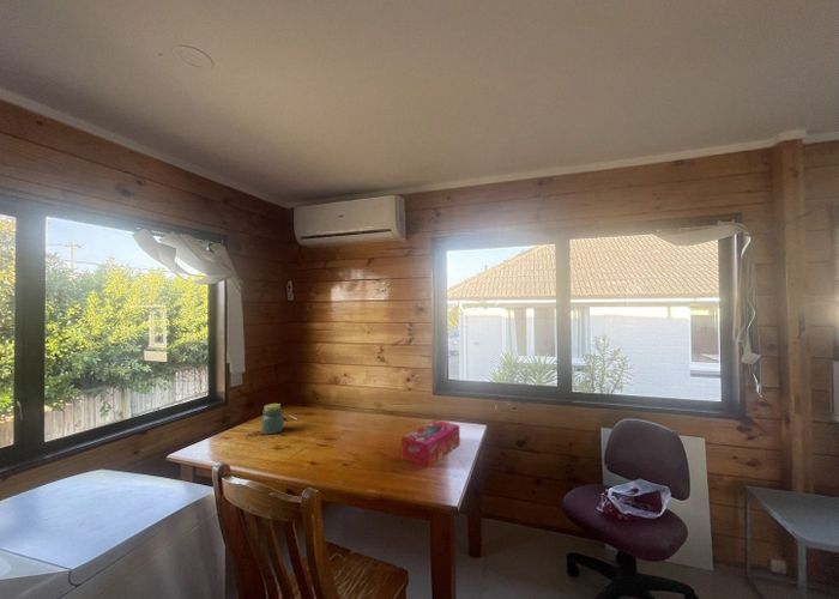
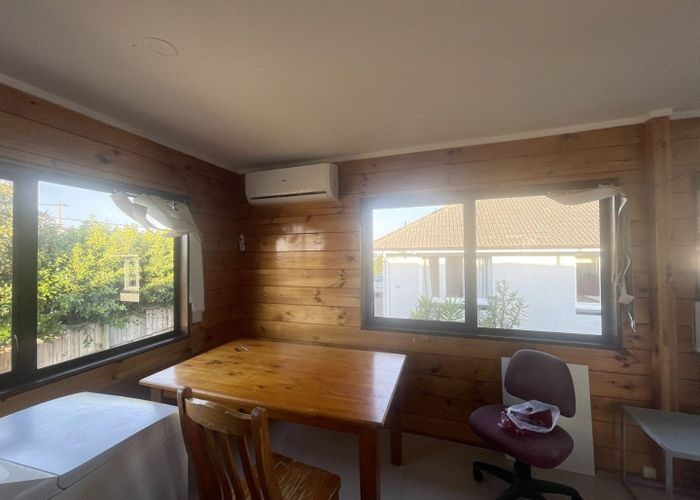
- jar (272, 418)
- tissue box (431, 441)
